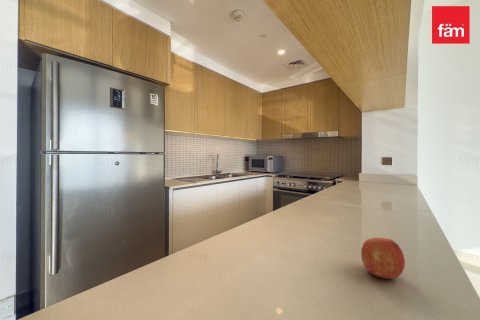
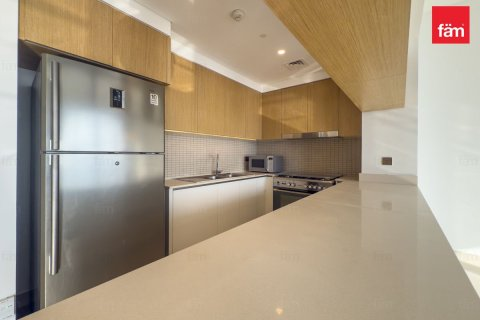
- fruit (381, 255)
